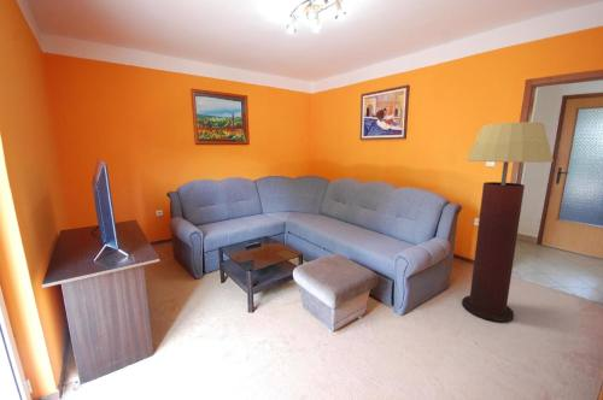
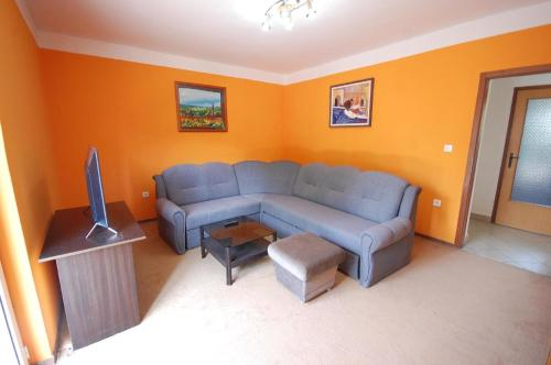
- floor lamp (498, 222)
